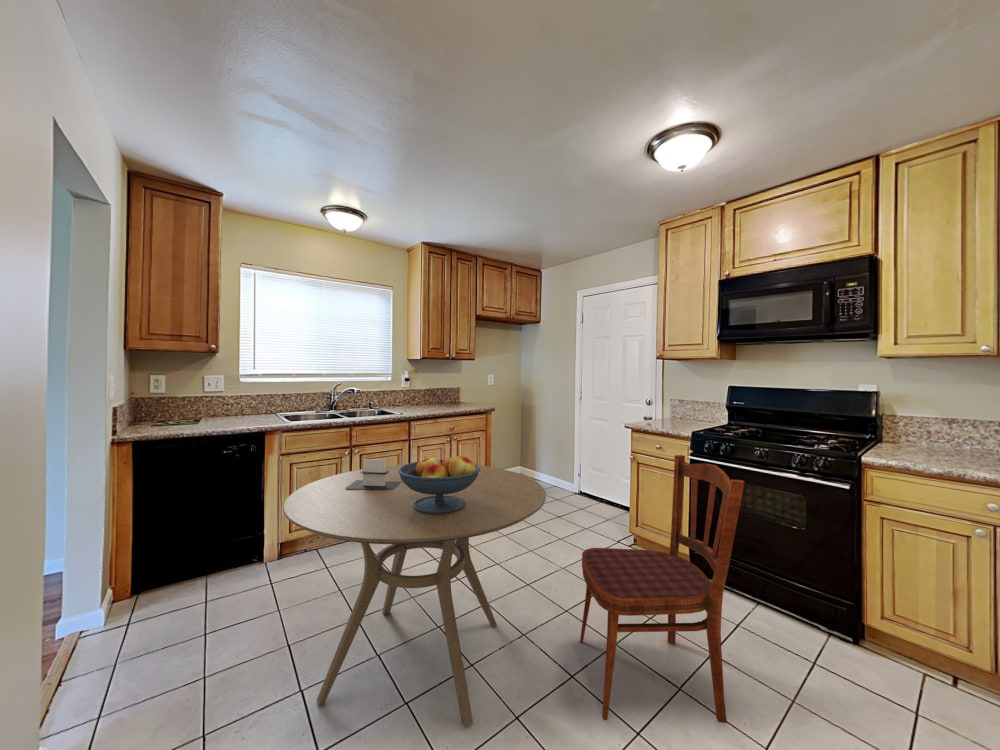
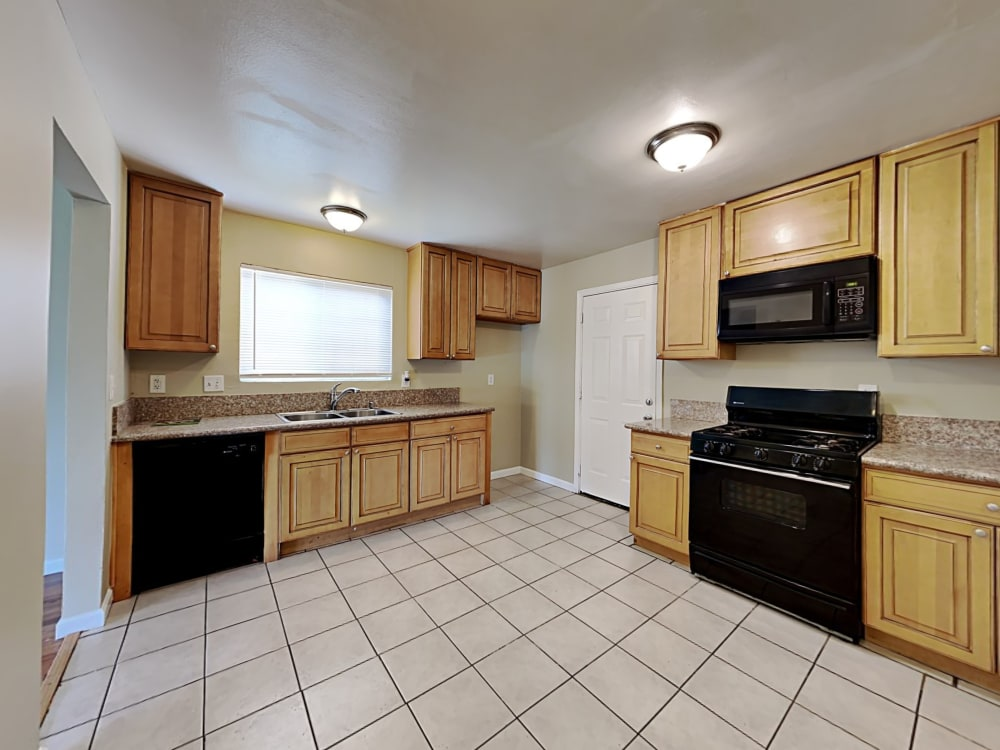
- dining table (421, 575)
- dining chair (650, 570)
- fruit bowl (439, 479)
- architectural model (374, 471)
